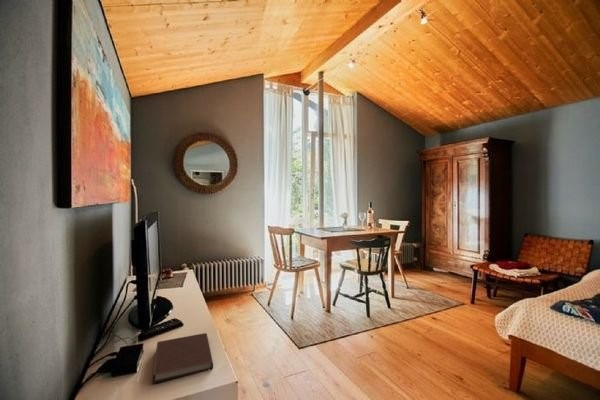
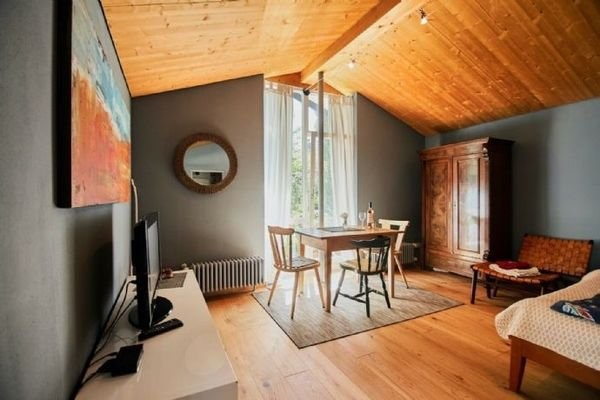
- notebook (183, 354)
